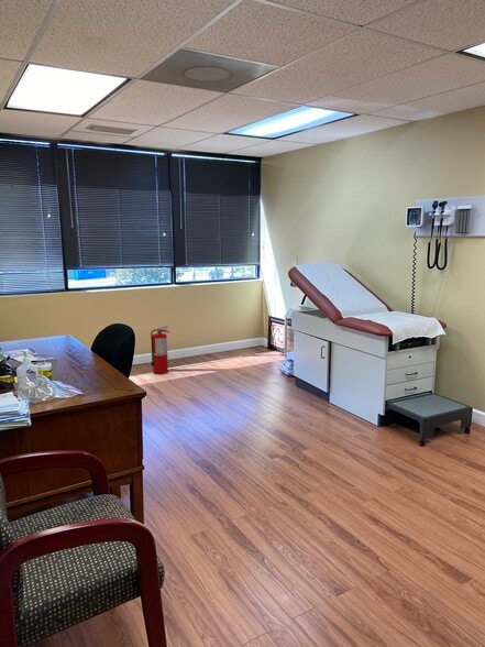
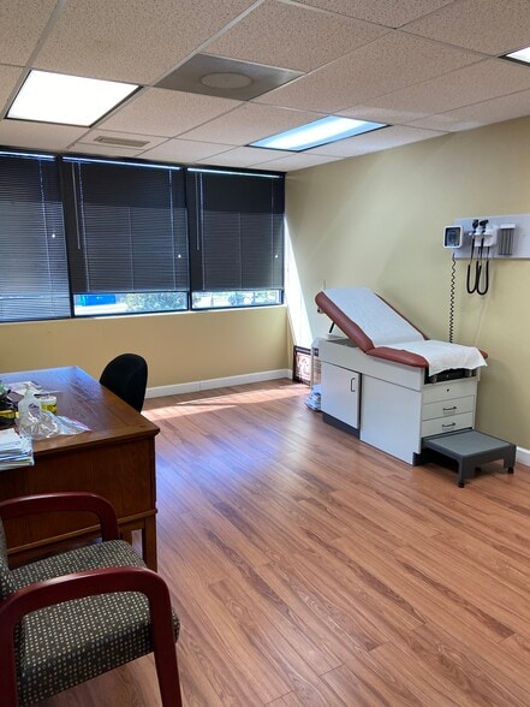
- fire extinguisher (159, 349)
